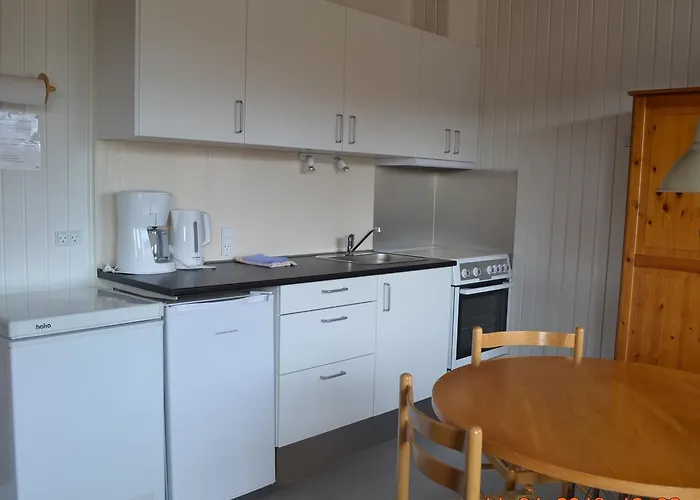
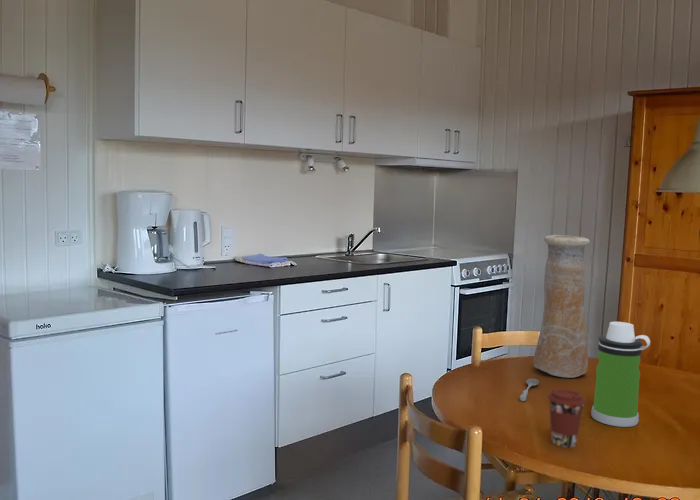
+ coffee cup (565, 418)
+ vase (562, 304)
+ water bottle (619, 371)
+ soupspoon (528, 388)
